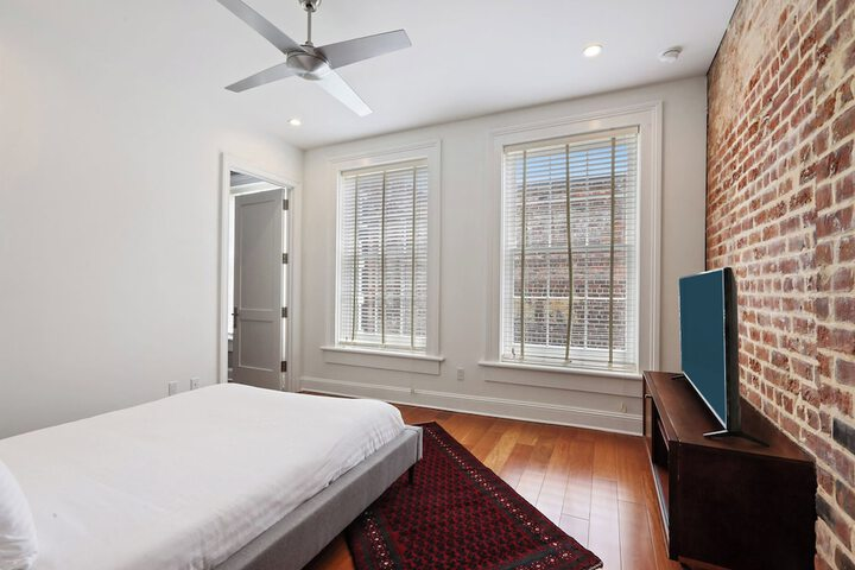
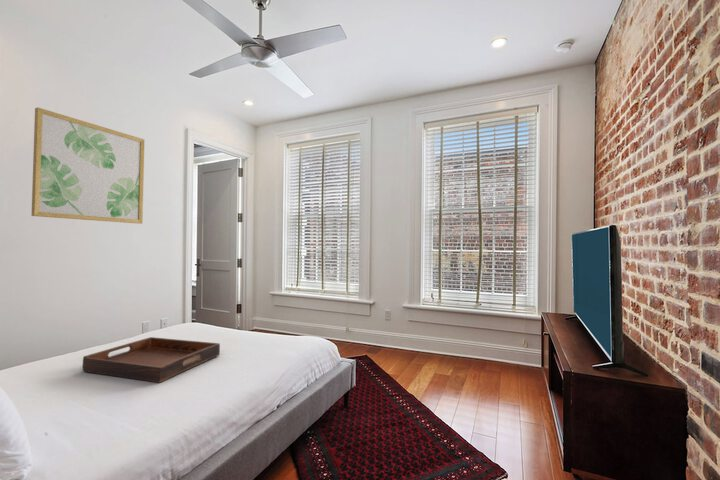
+ serving tray (154, 356)
+ wall art (95, 172)
